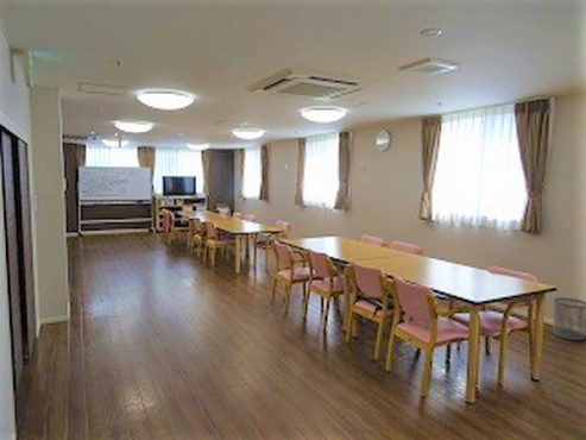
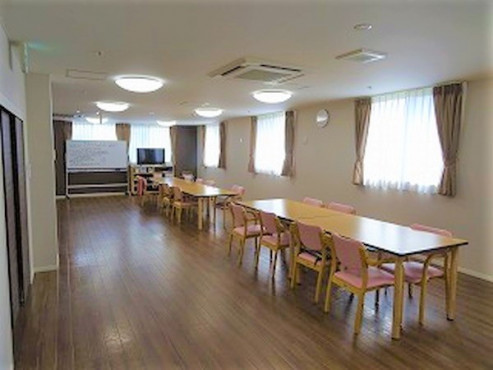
- waste bin (569, 319)
